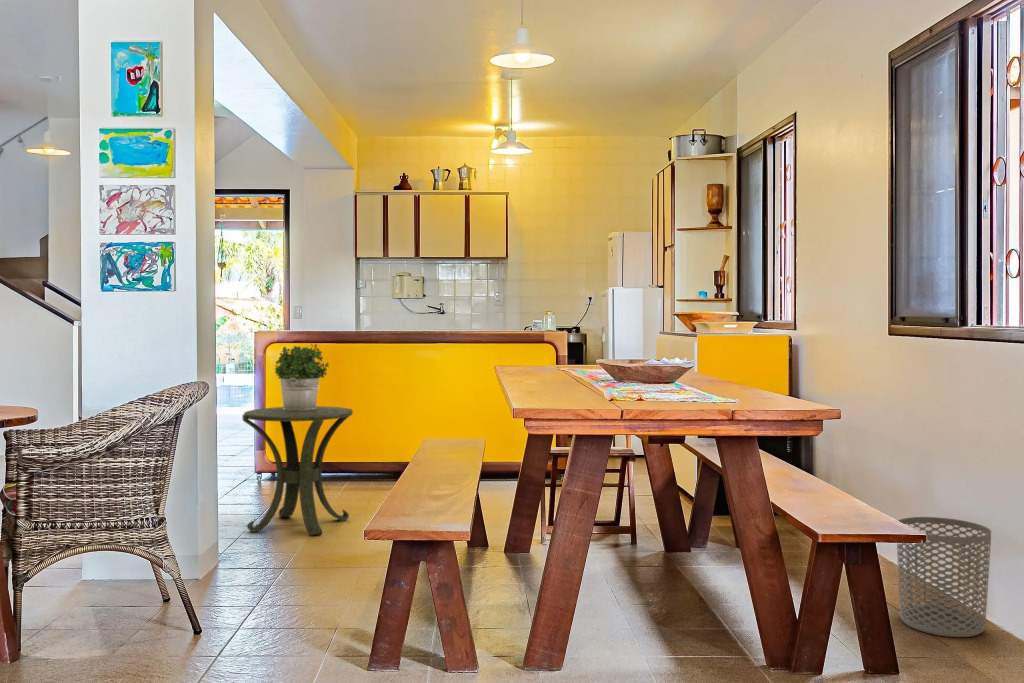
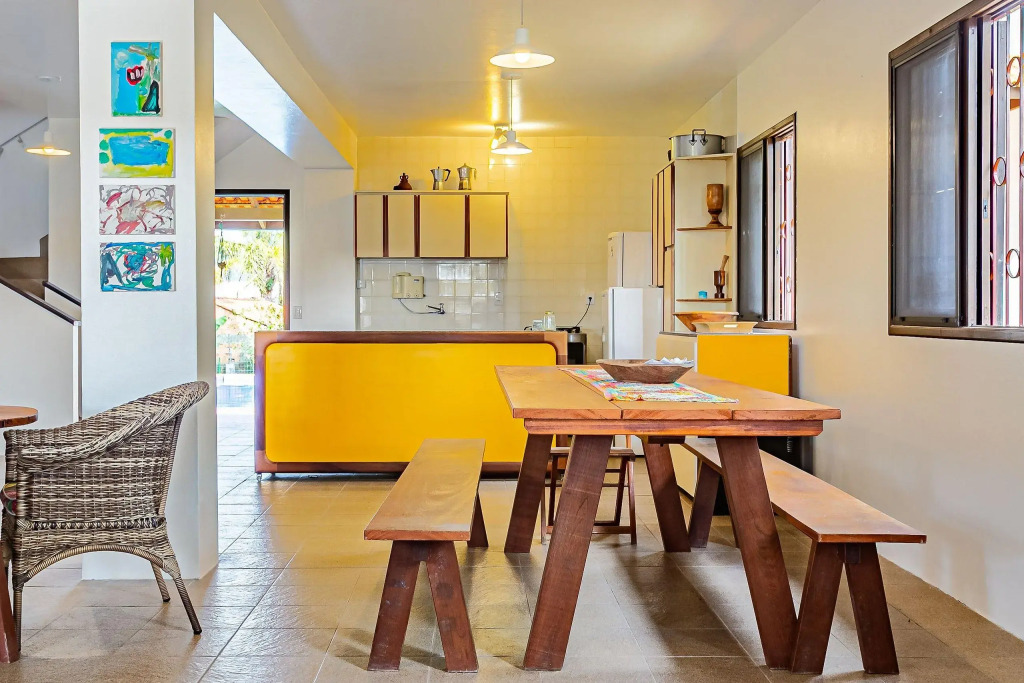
- waste bin (943, 574)
- potted plant (303, 376)
- side table (299, 468)
